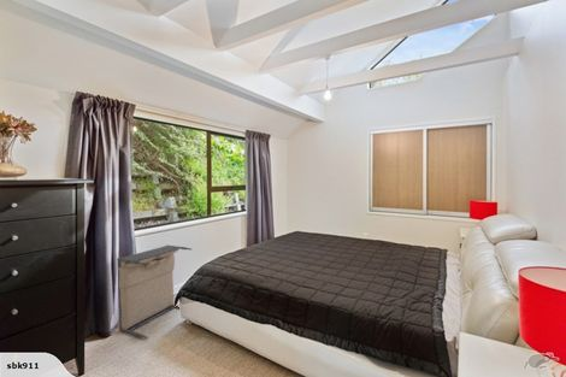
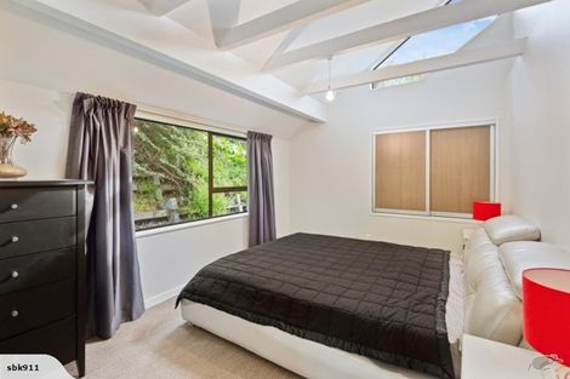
- laundry hamper (158, 285)
